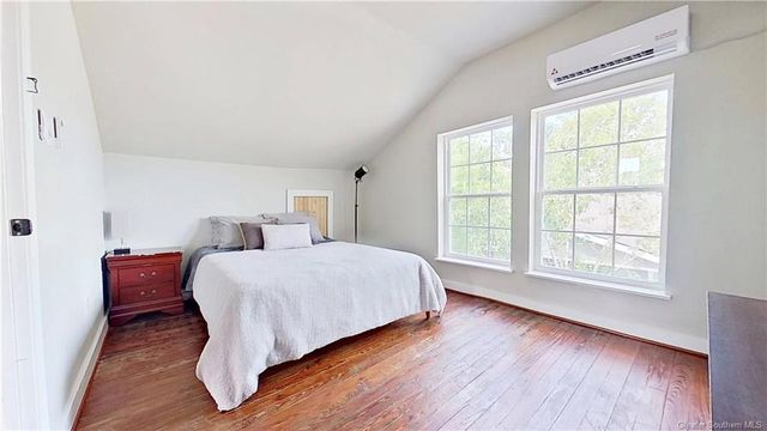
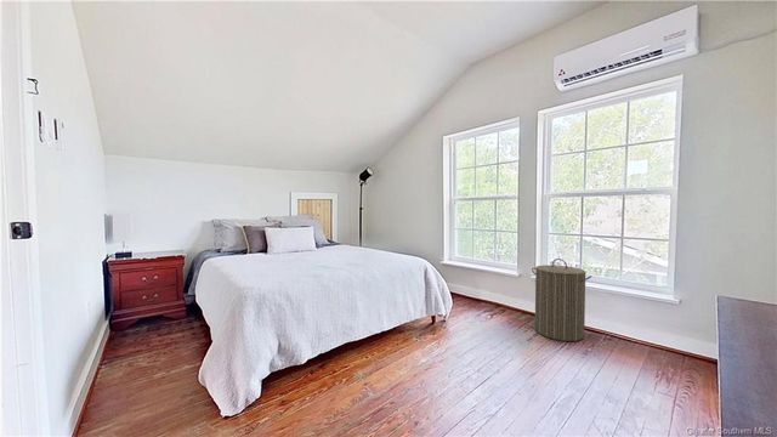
+ laundry hamper (558, 295)
